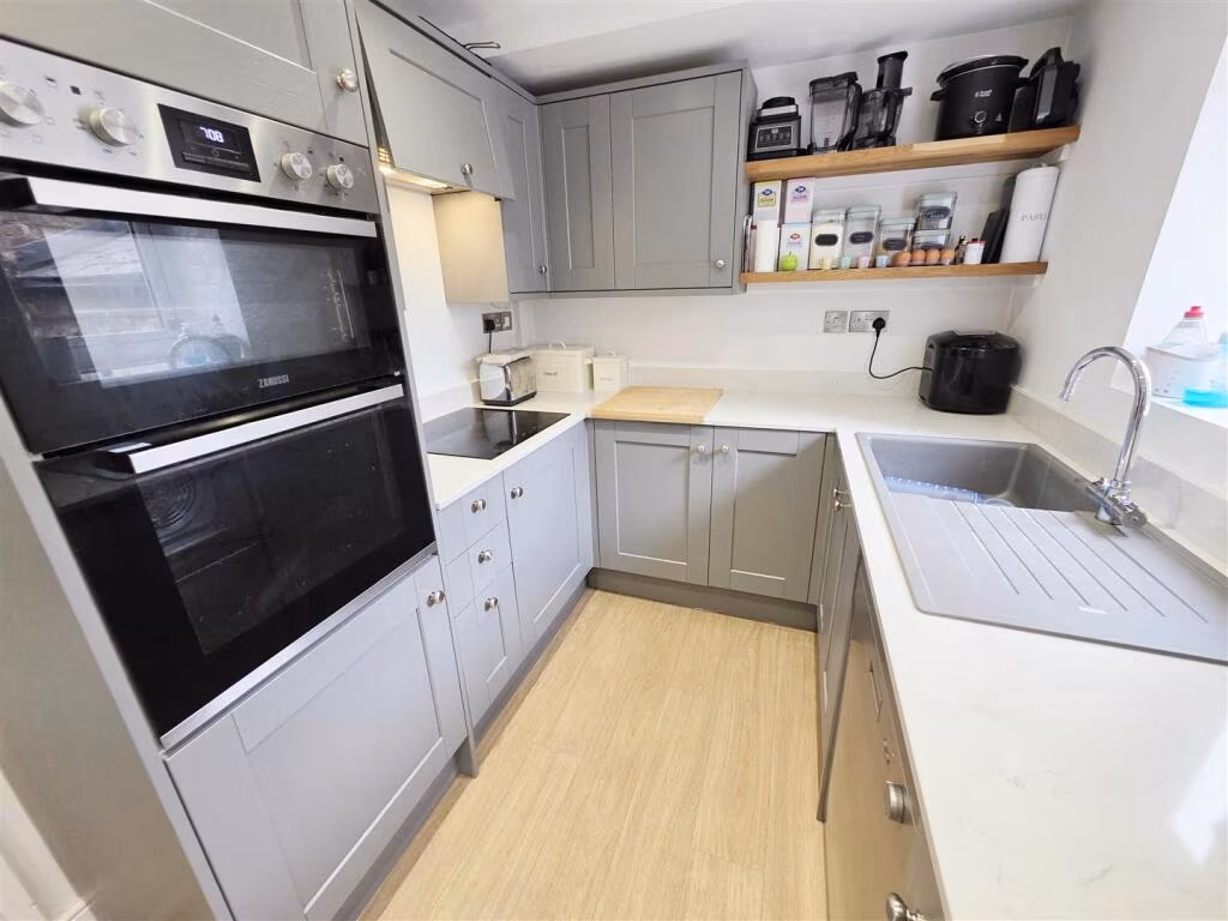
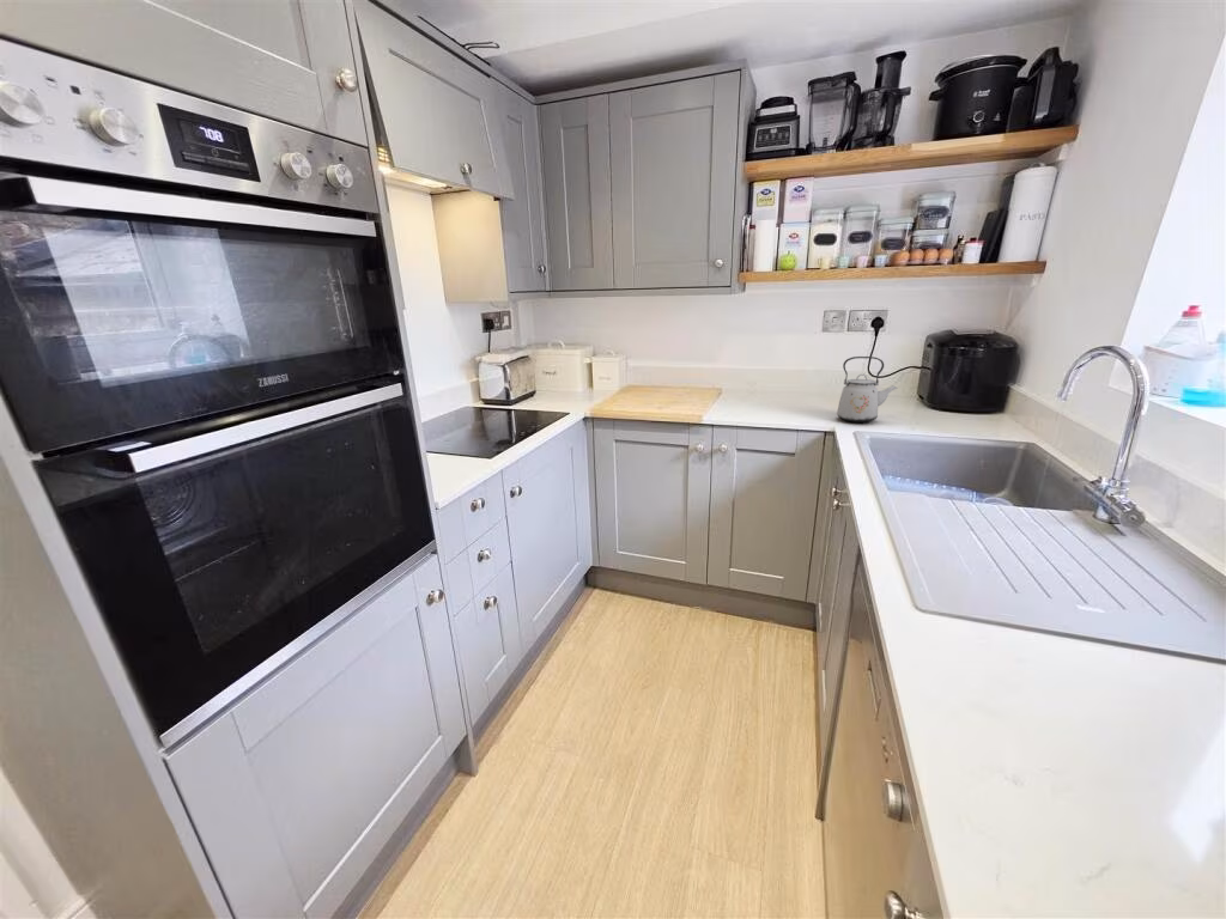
+ kettle (868, 389)
